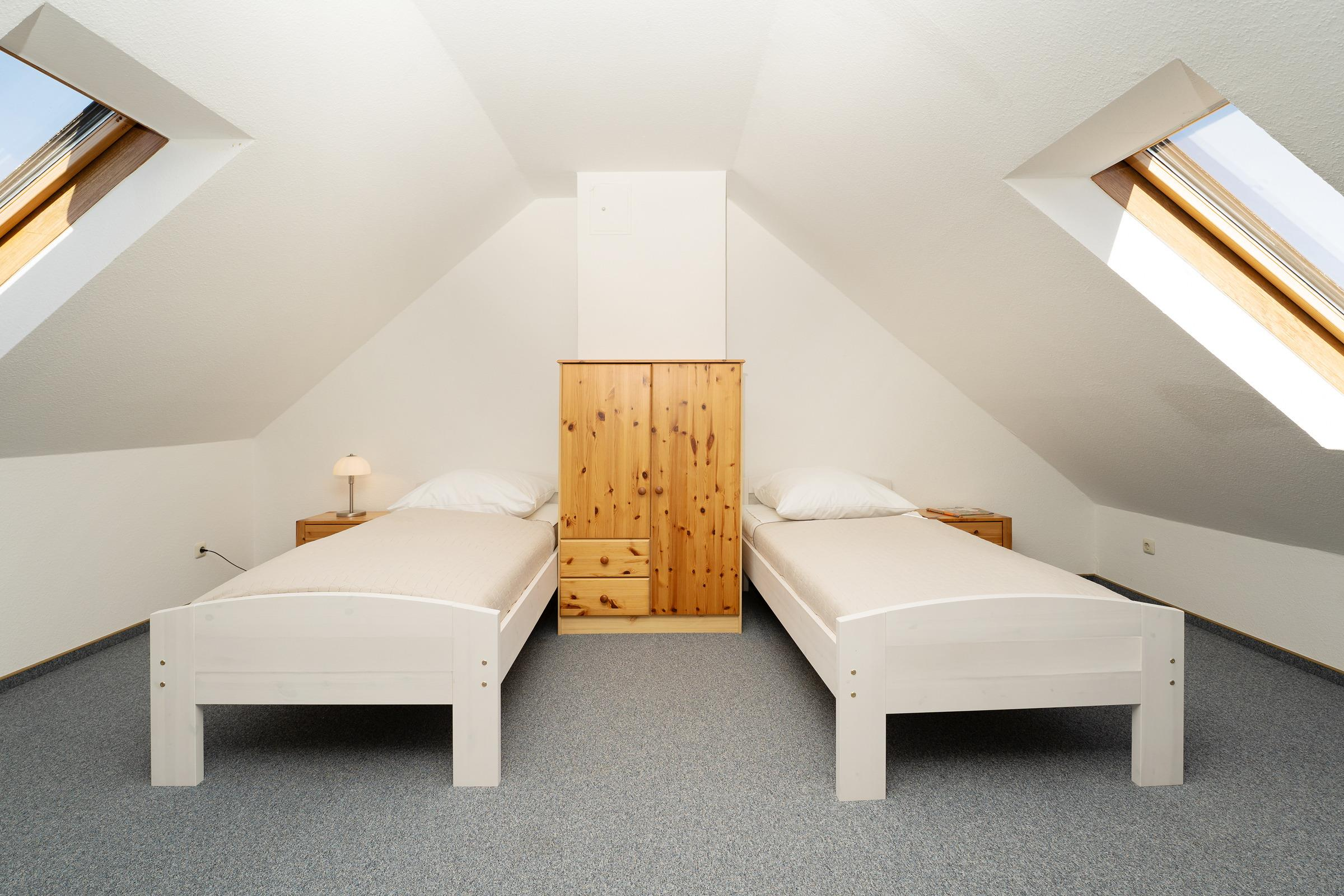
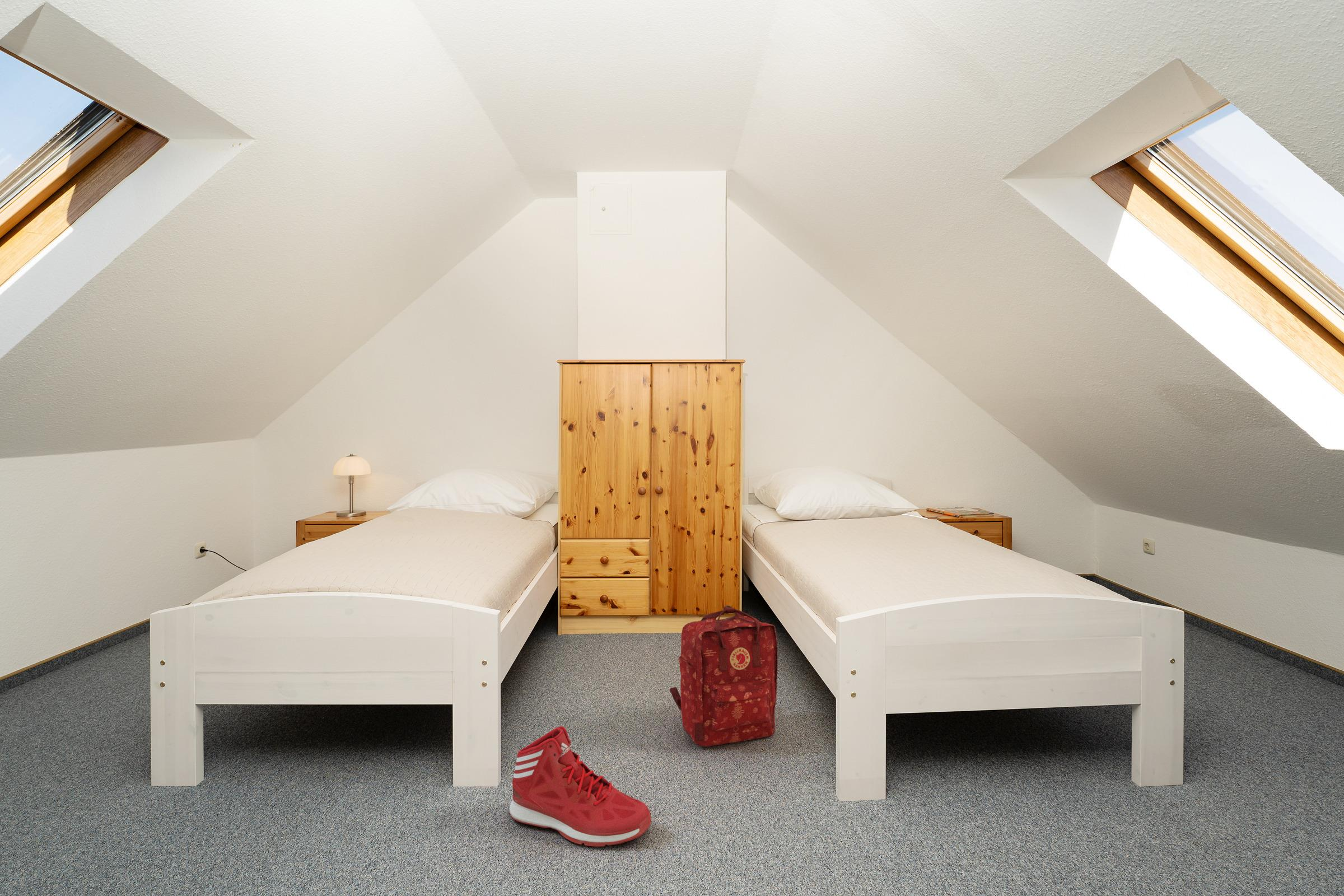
+ sneaker (578, 780)
+ backpack (724, 667)
